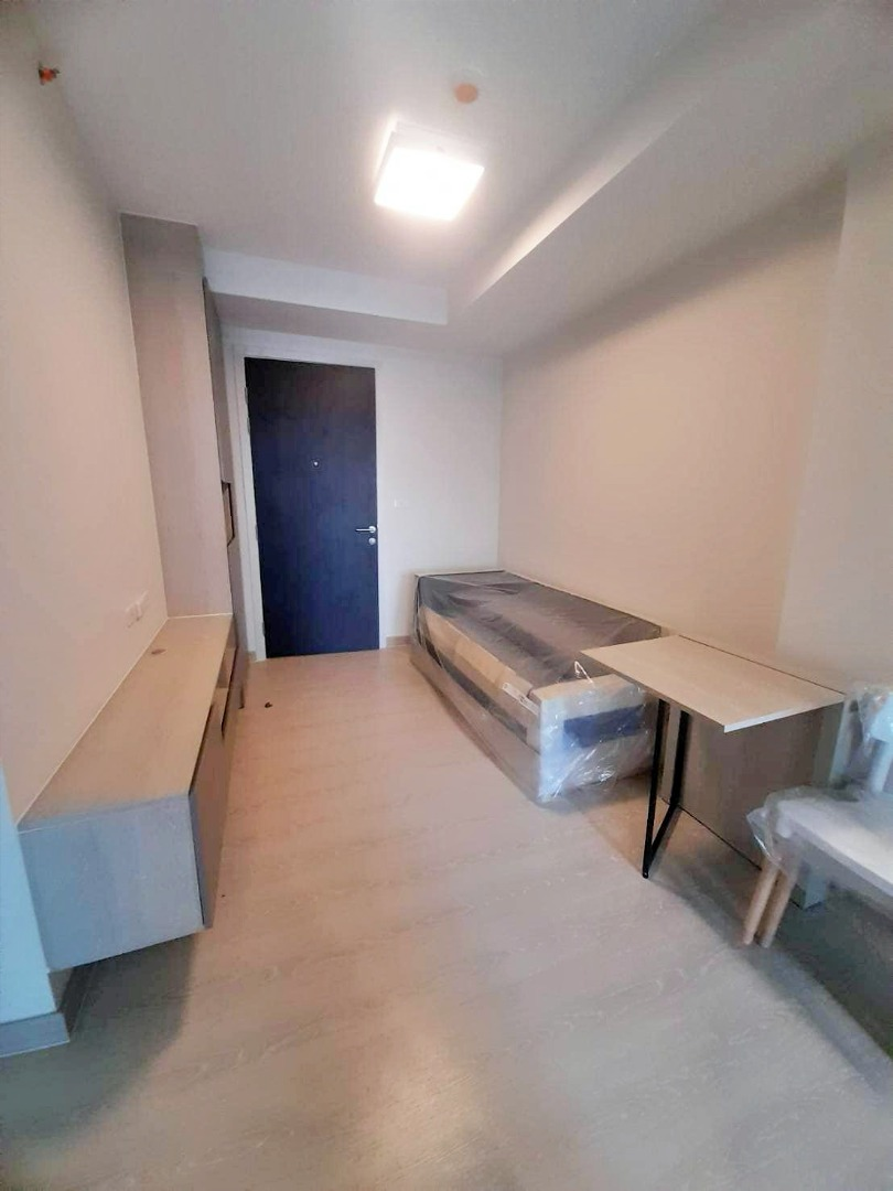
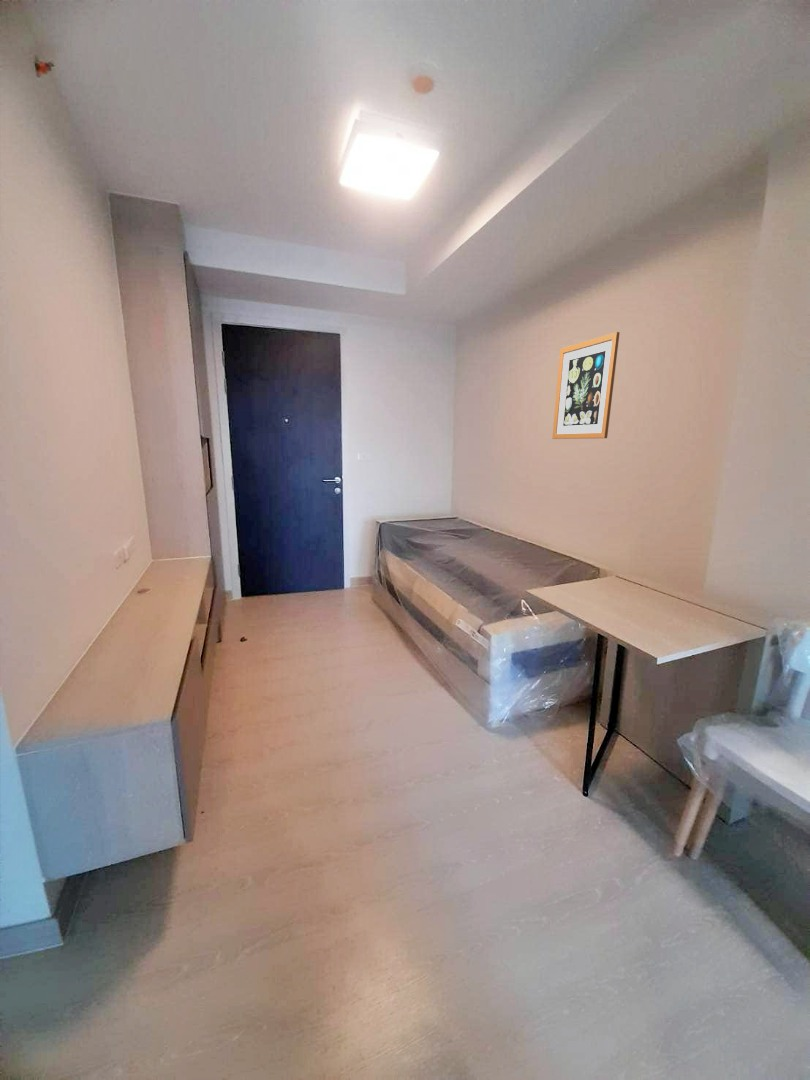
+ wall art (582, 391)
